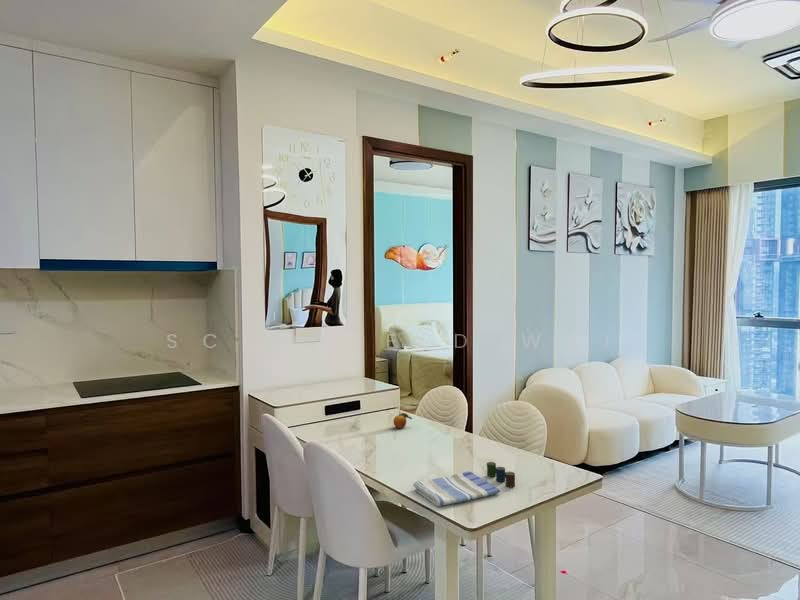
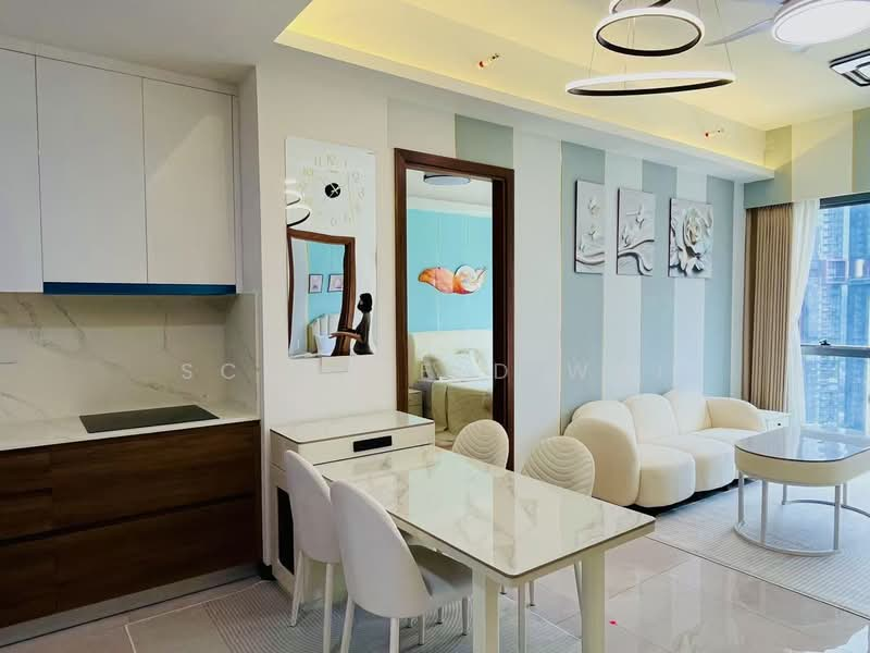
- dish towel (455, 487)
- fruit (403, 418)
- cup (499, 469)
